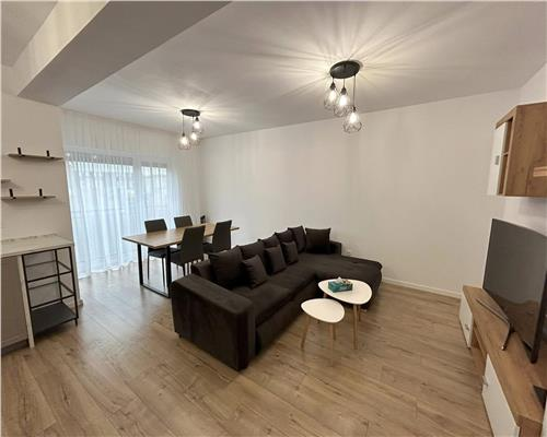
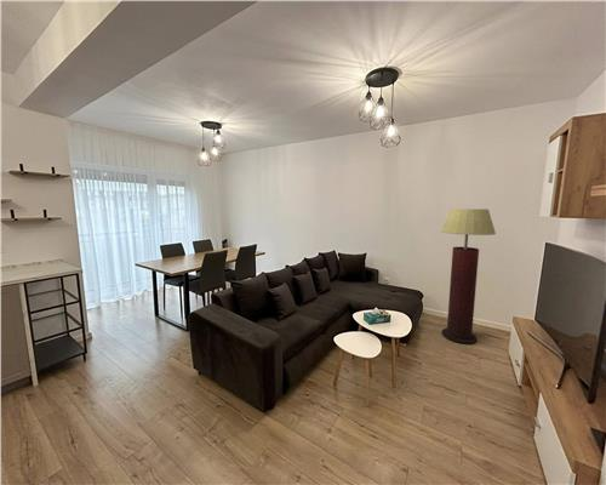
+ floor lamp (463, 274)
